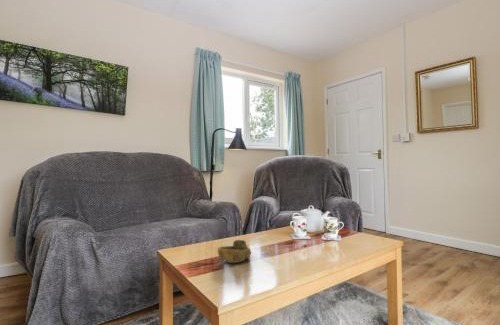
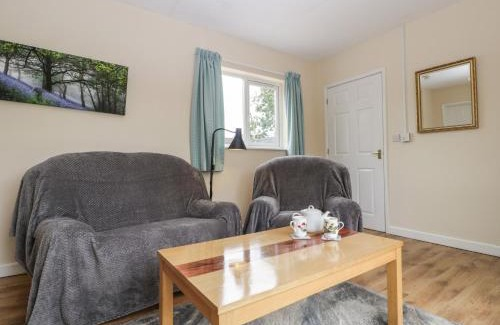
- decorative bowl (237, 249)
